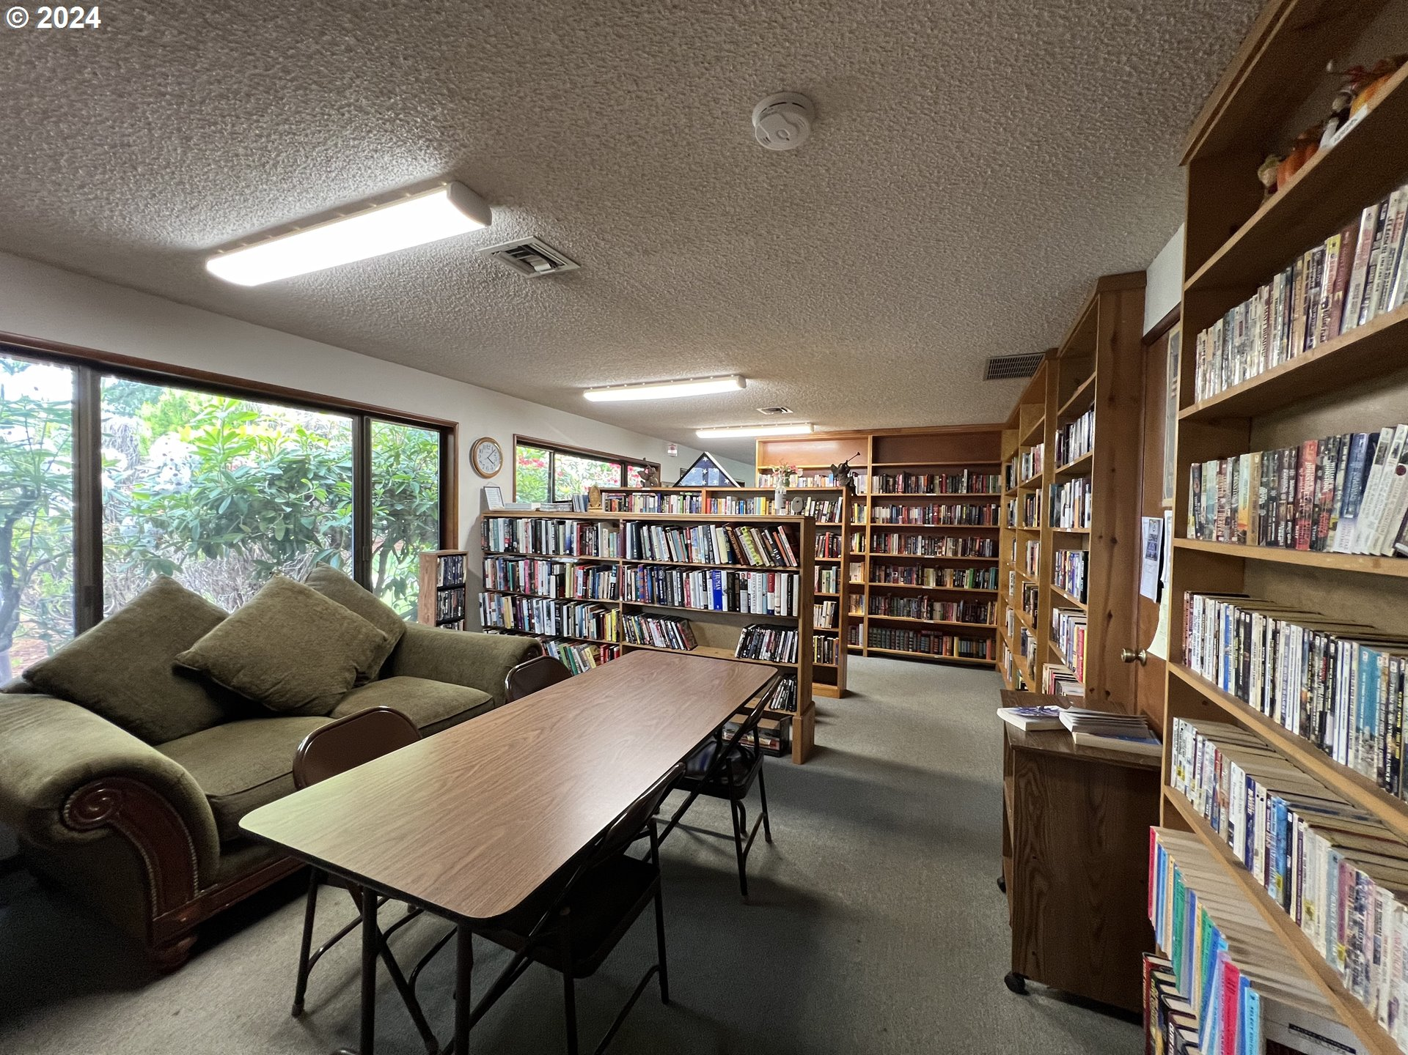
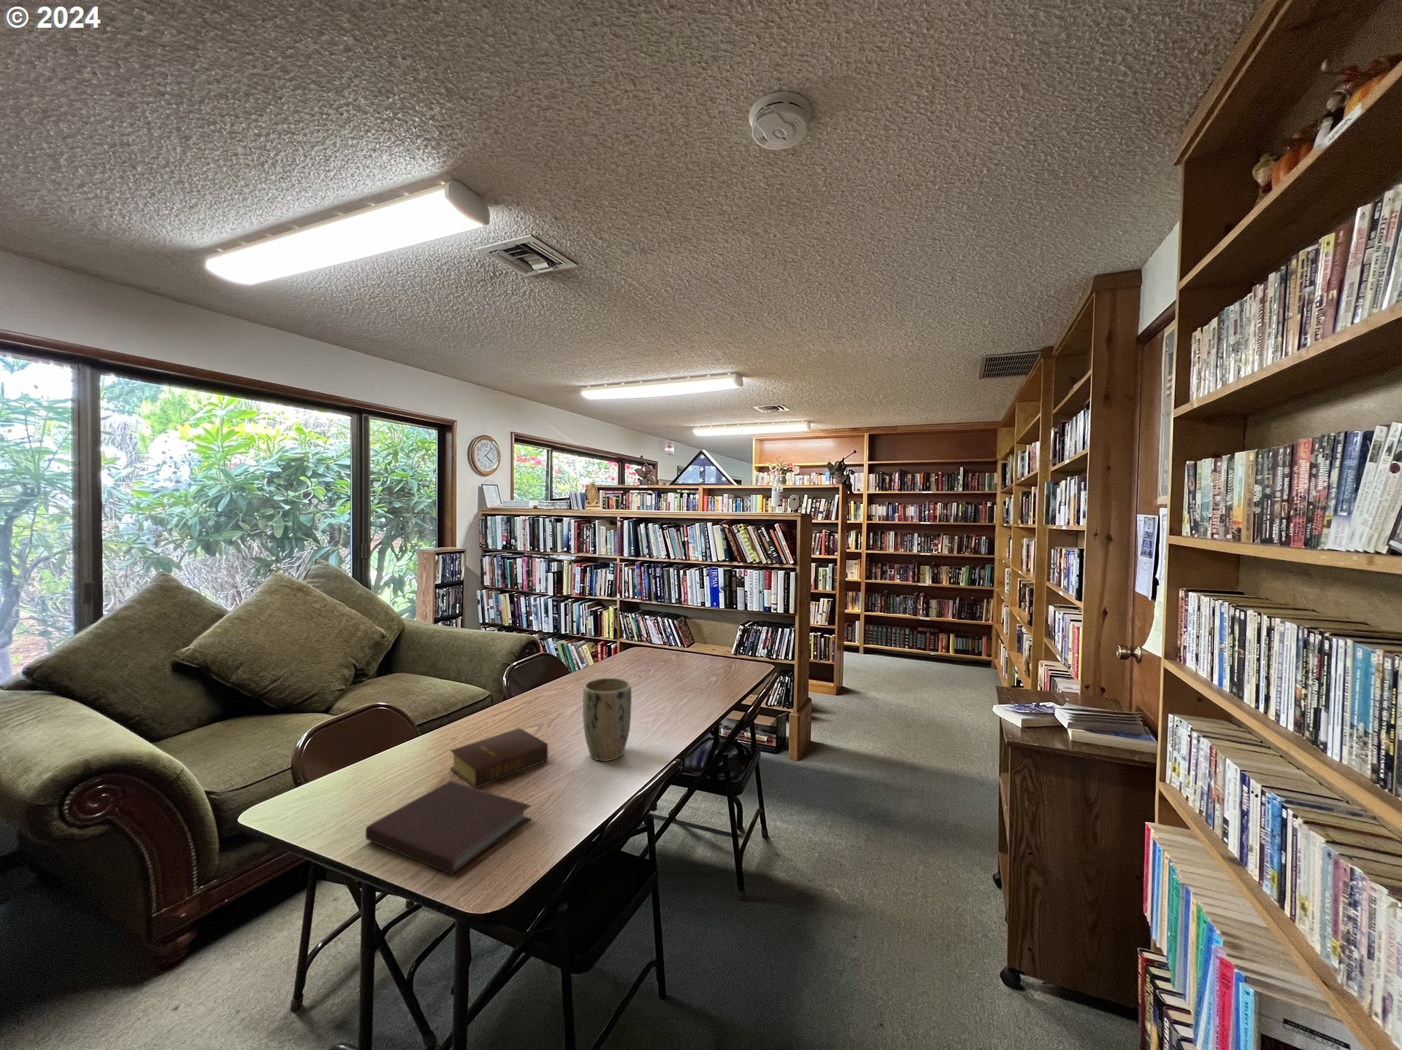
+ notebook (452, 823)
+ plant pot (607, 719)
+ bible (499, 756)
